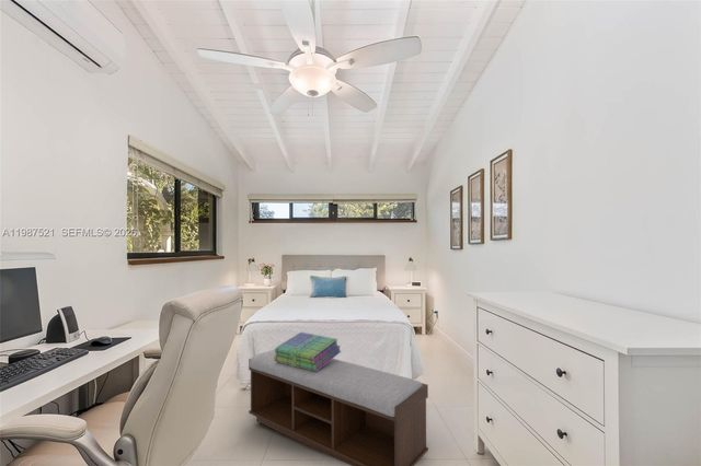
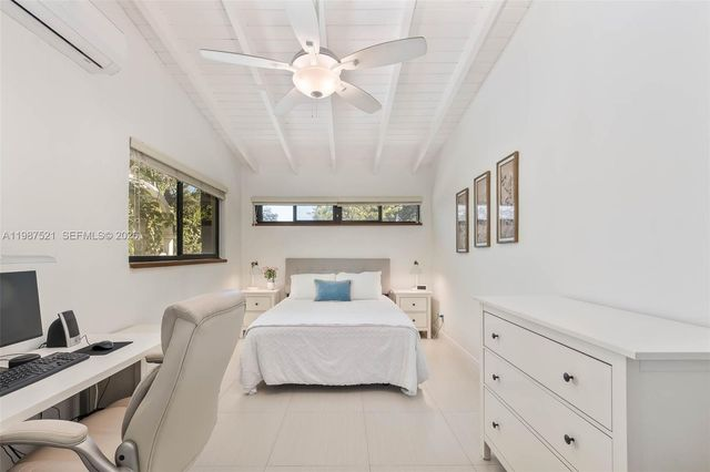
- stack of books (308, 352)
- bench (329, 401)
